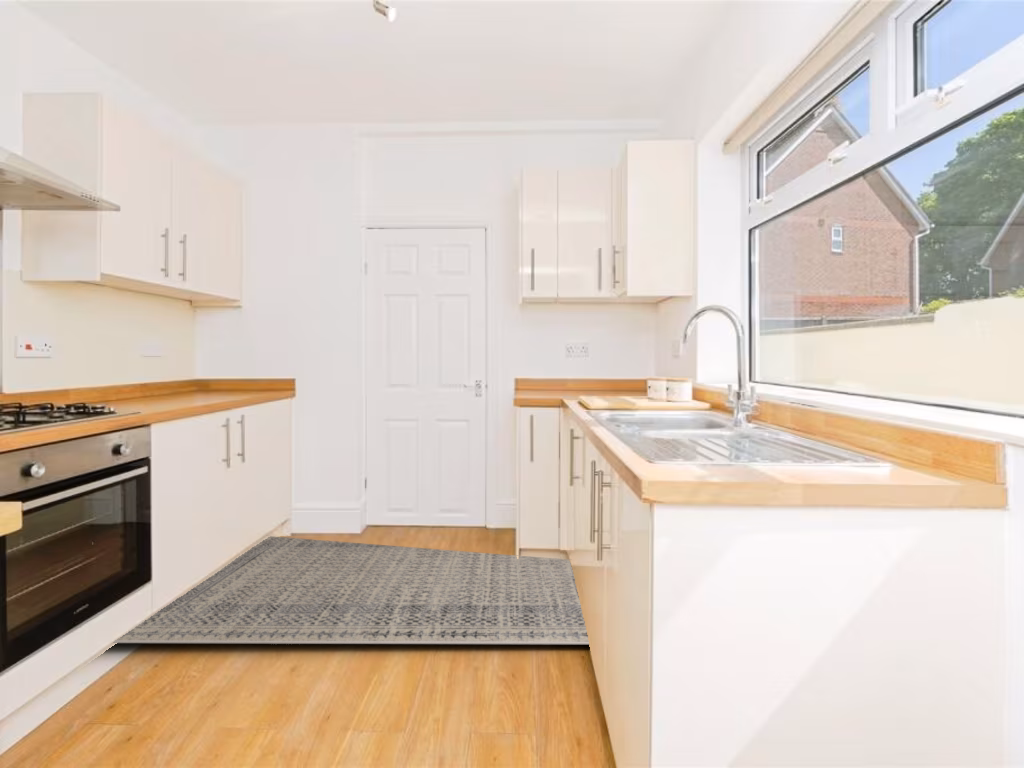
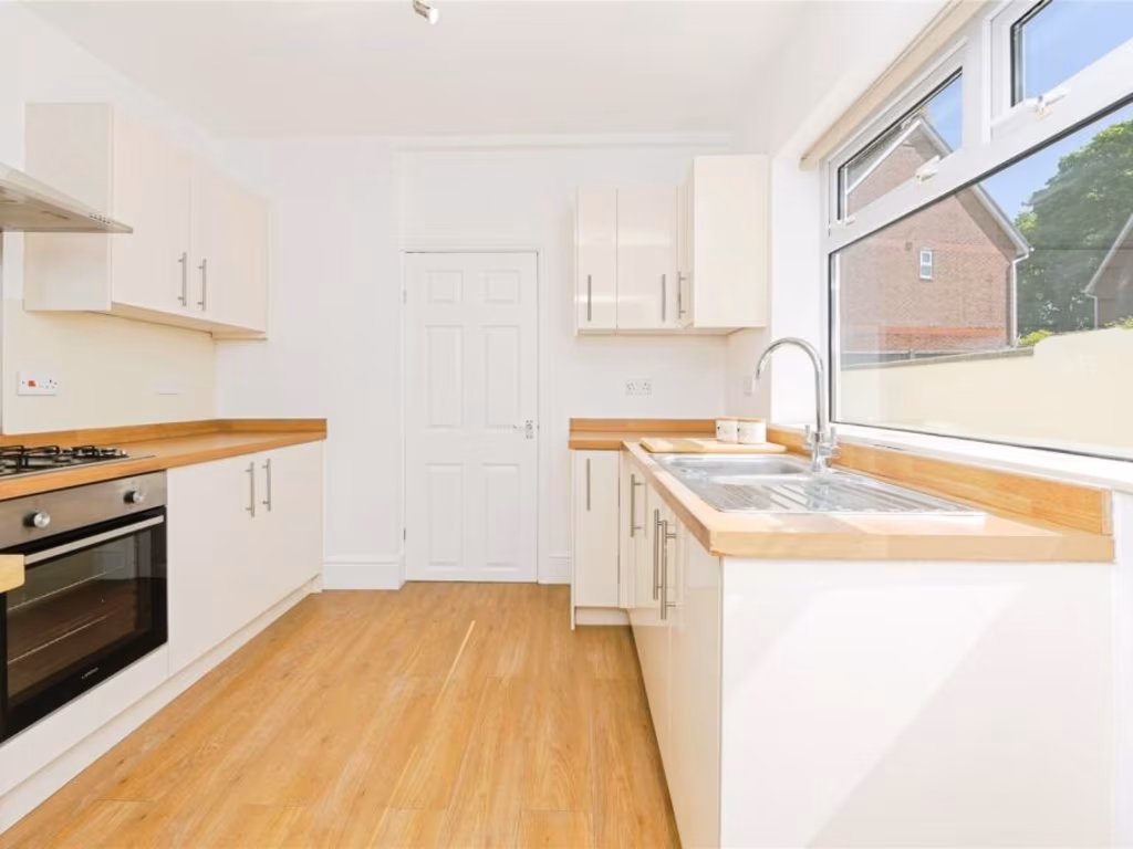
- rug (404, 573)
